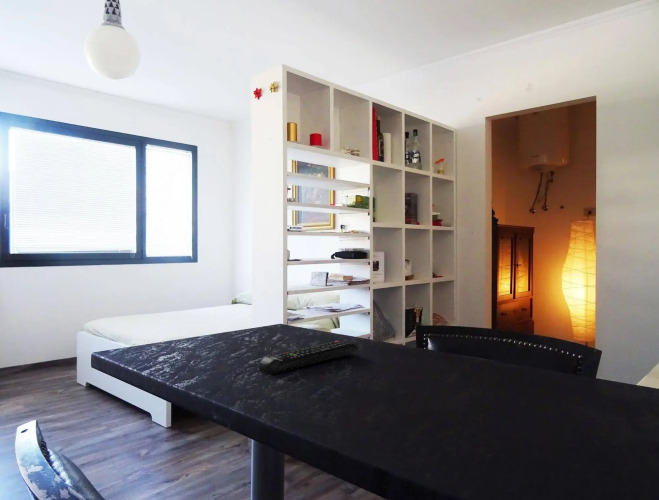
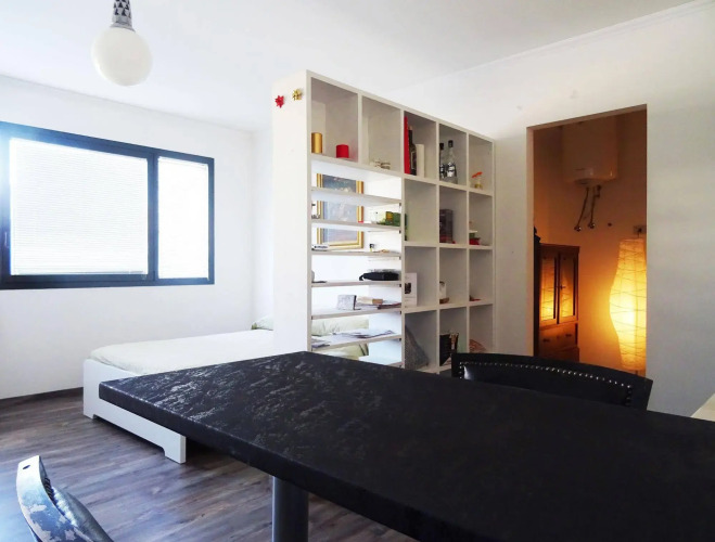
- remote control (312, 355)
